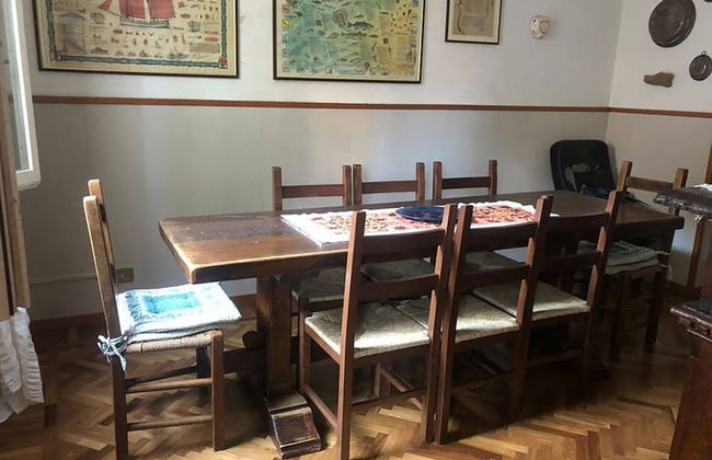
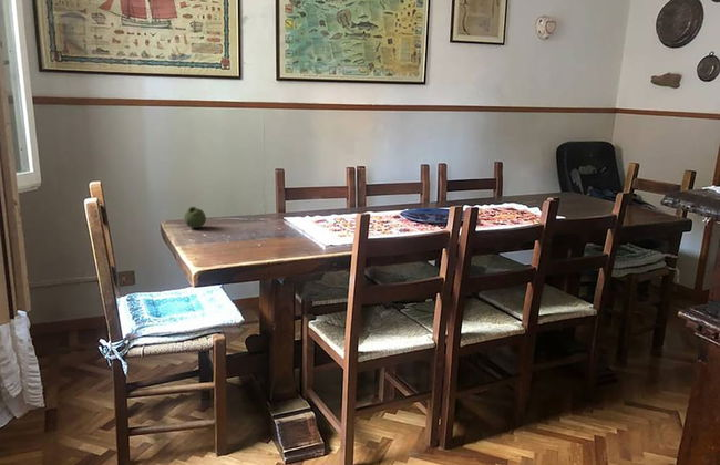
+ fruit (195, 217)
